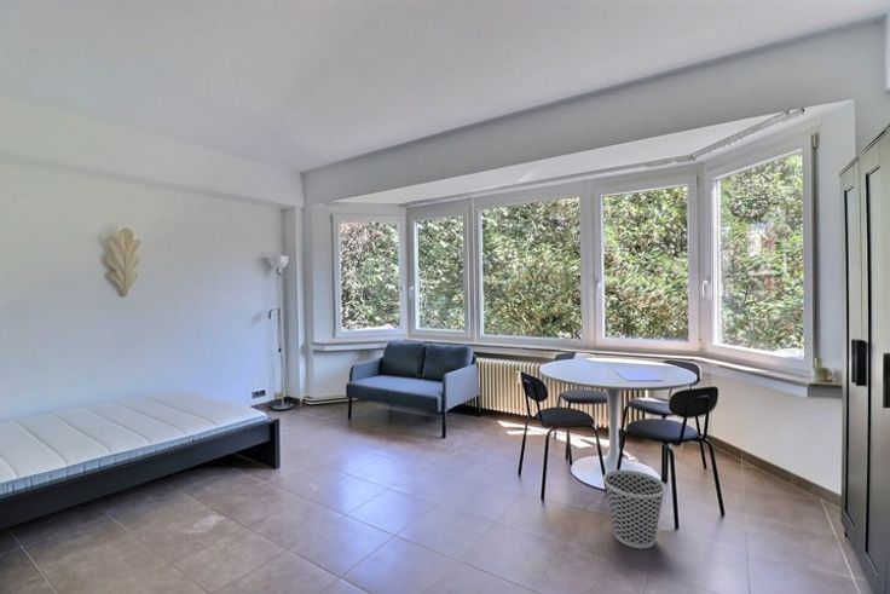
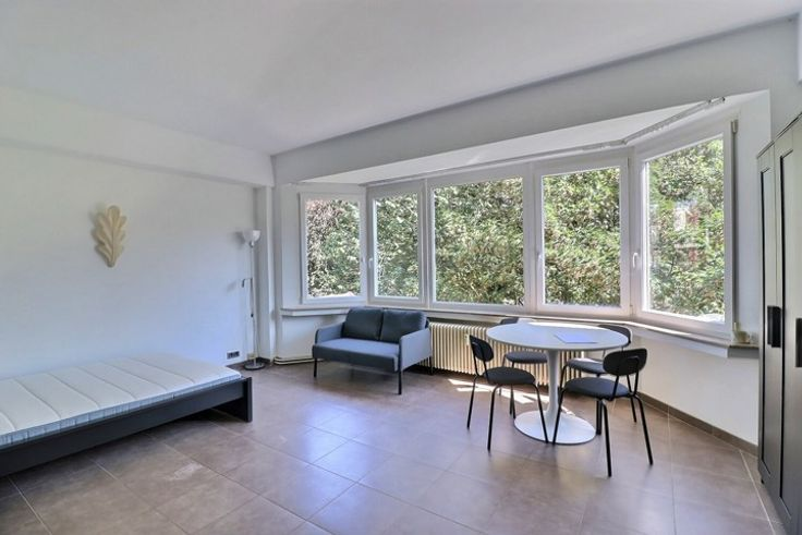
- wastebasket (634, 509)
